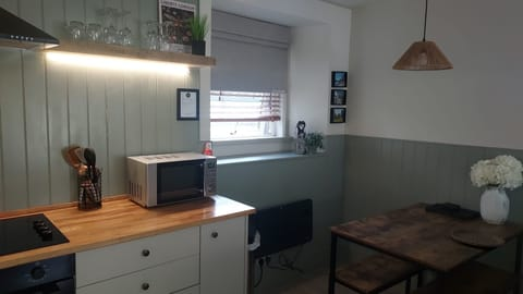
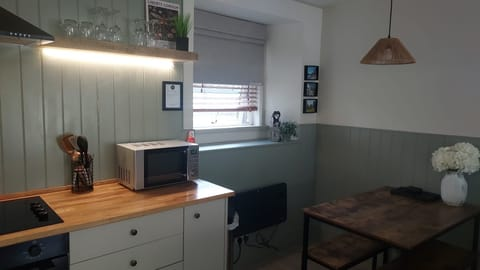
- plate (476, 237)
